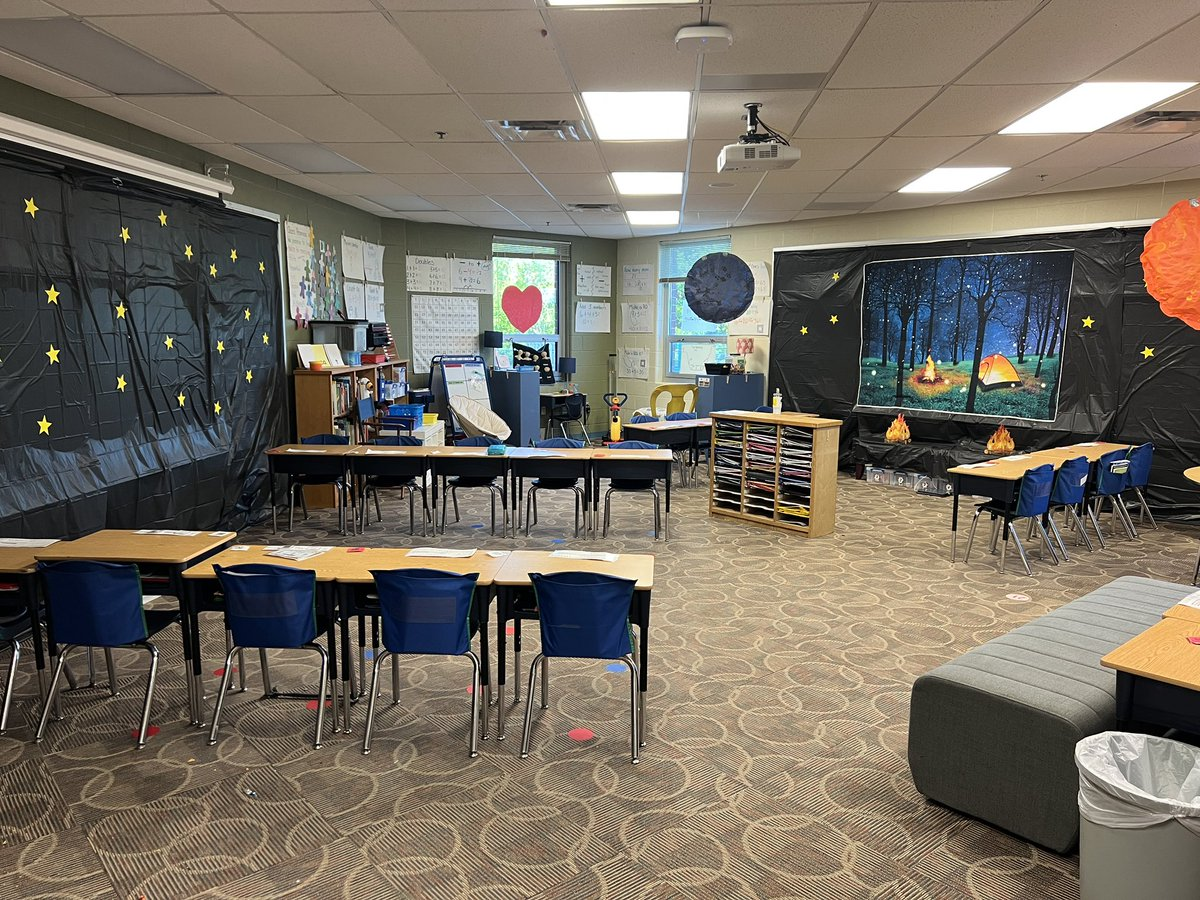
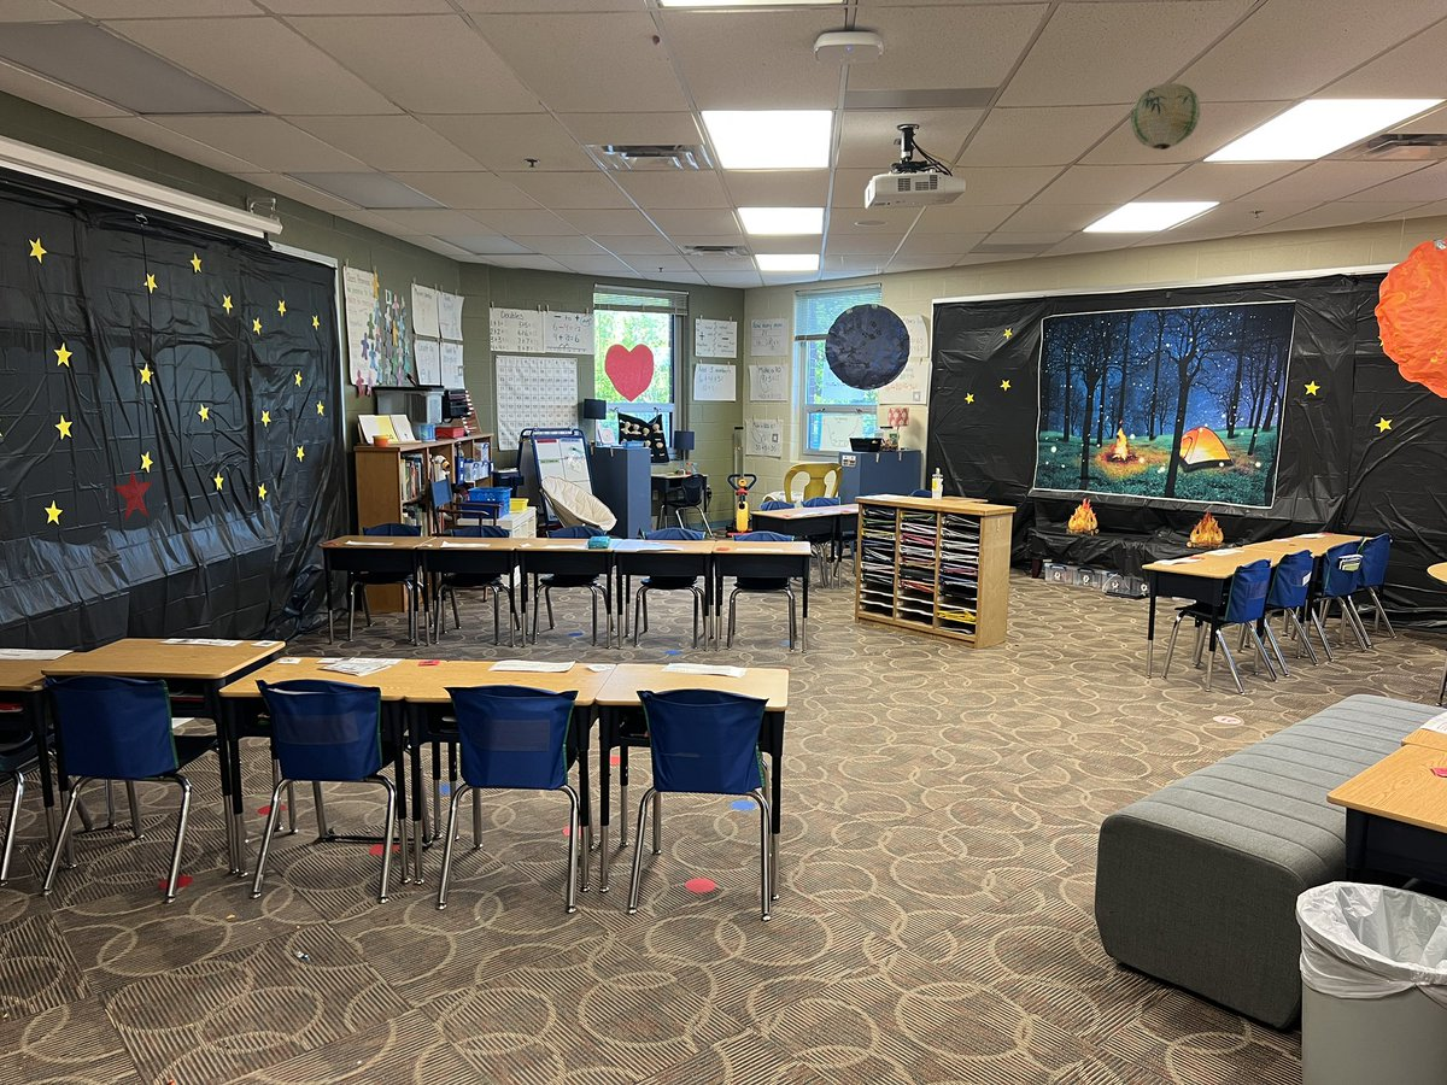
+ paper lantern (1164, 117)
+ decorative star (134, 494)
